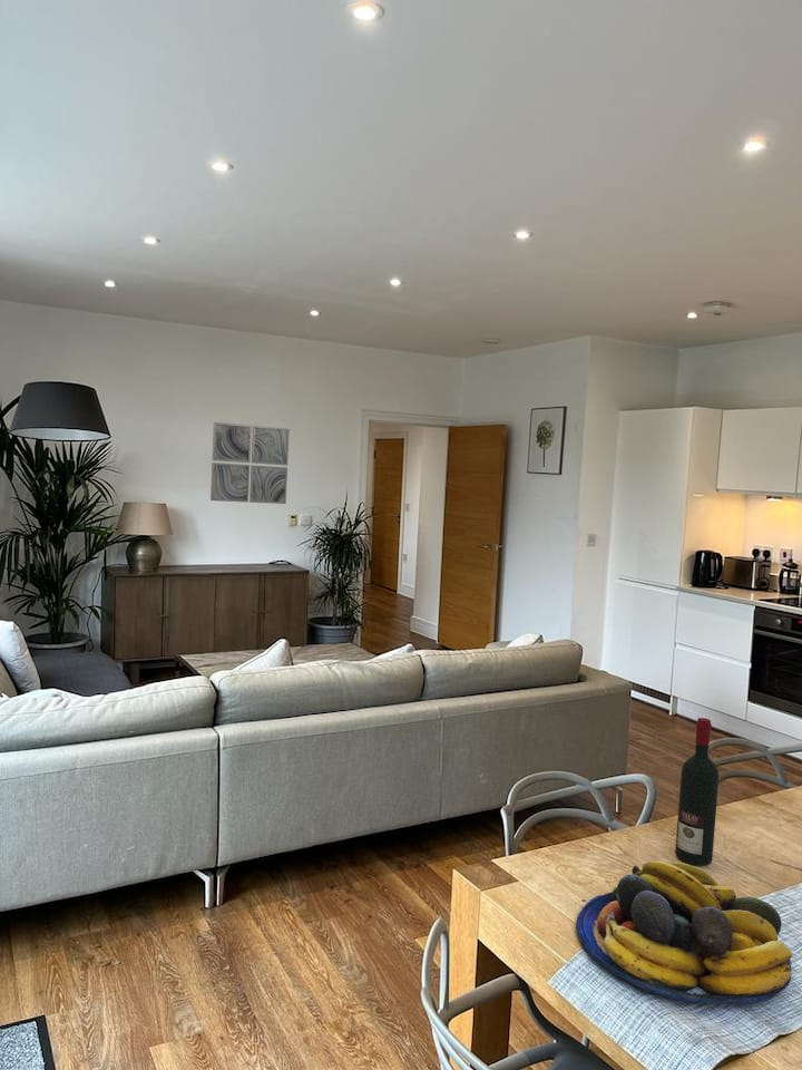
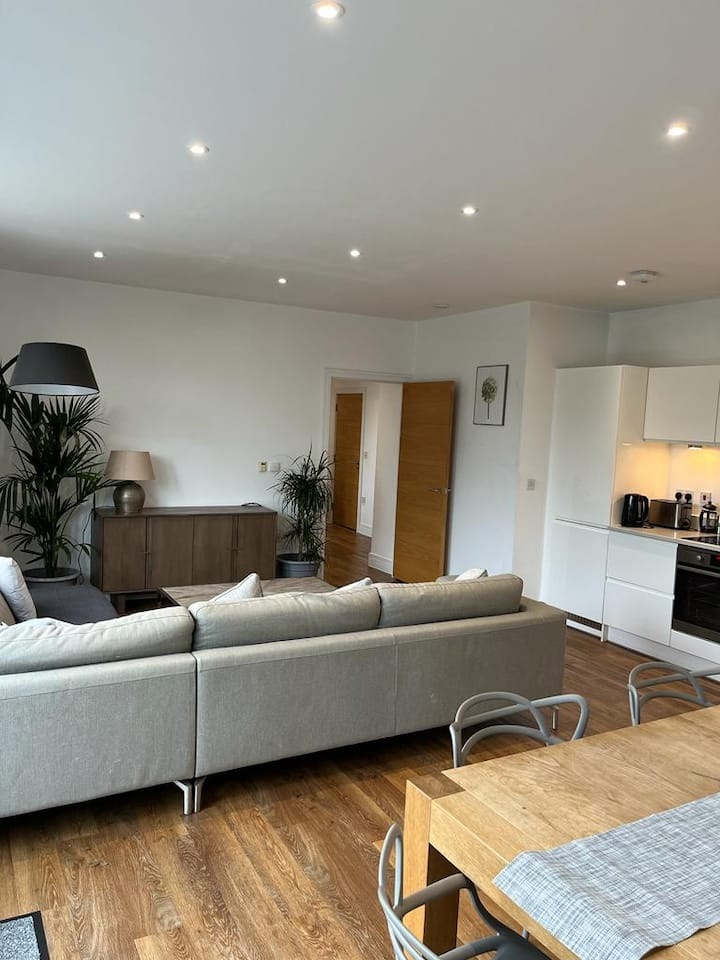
- alcohol (698, 788)
- wall art (251, 465)
- fruit bowl (681, 907)
